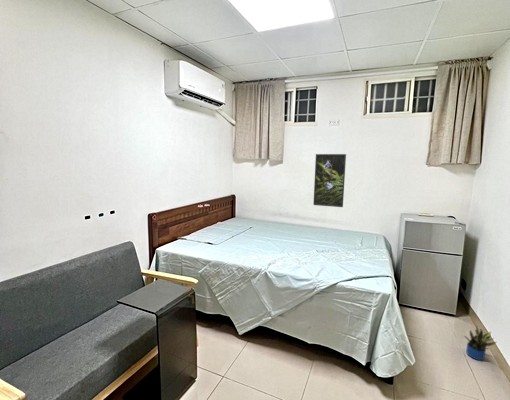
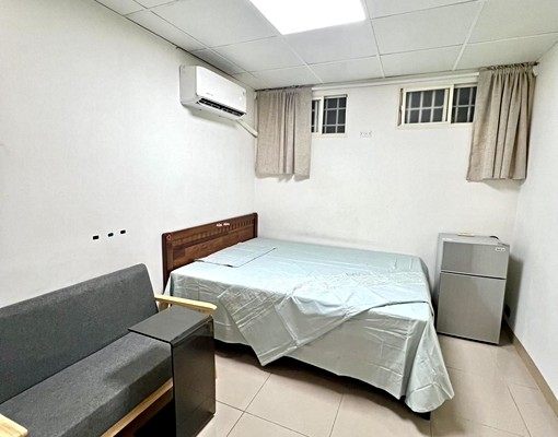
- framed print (329, 180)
- potted plant (480, 341)
